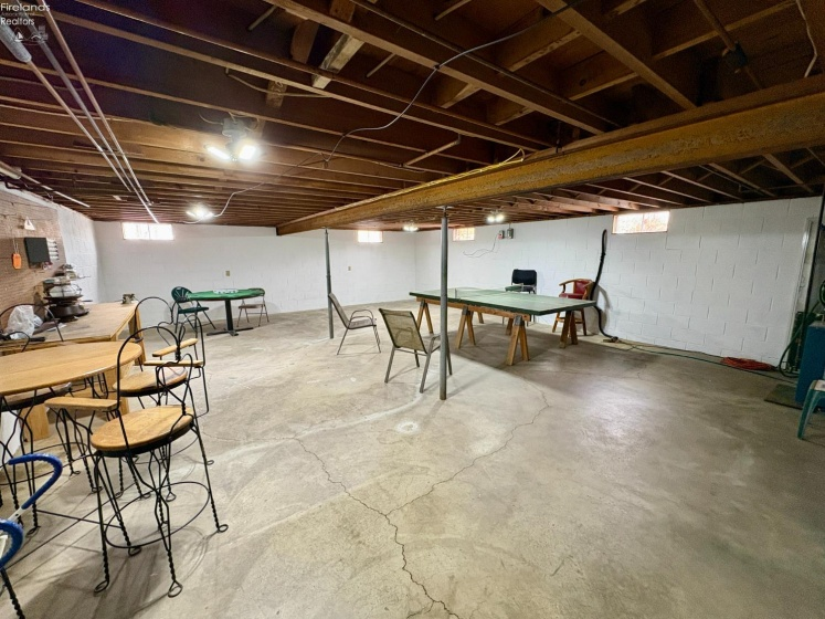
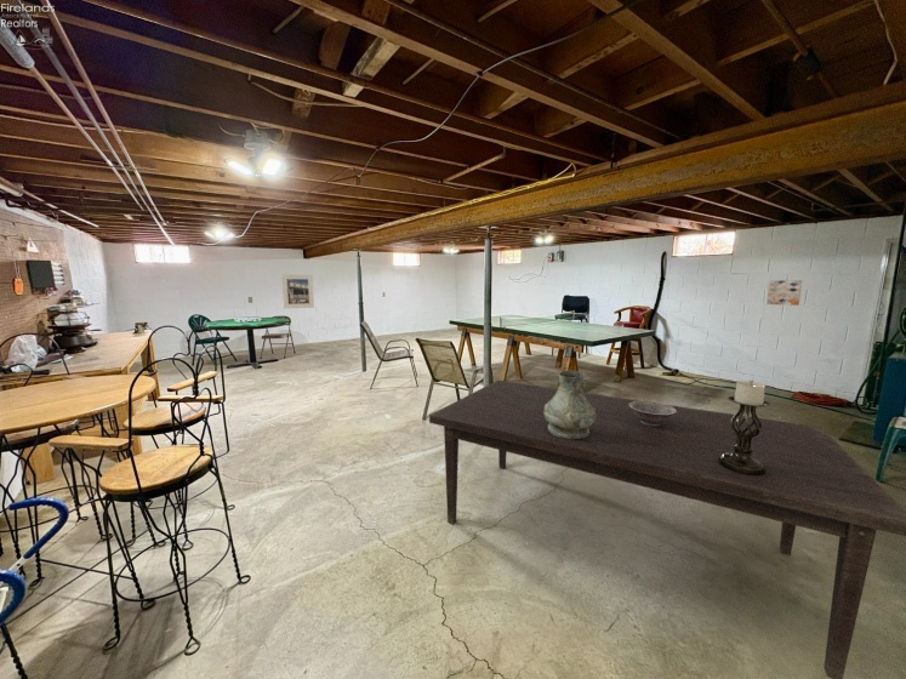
+ wall art (784, 292)
+ vase (569, 401)
+ decorative bowl (651, 415)
+ candle holder (746, 423)
+ dining table (611, 478)
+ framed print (297, 291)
